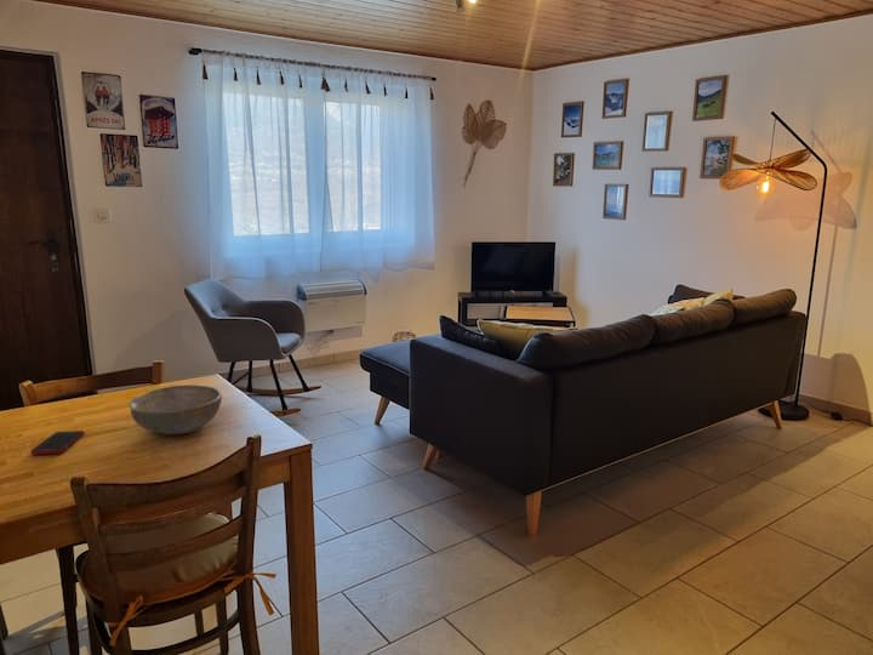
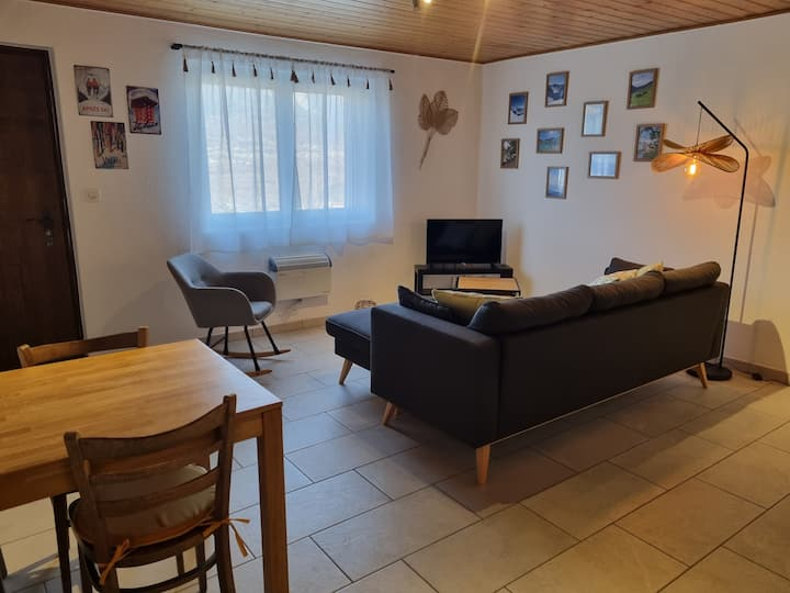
- cell phone (58, 442)
- bowl (178, 412)
